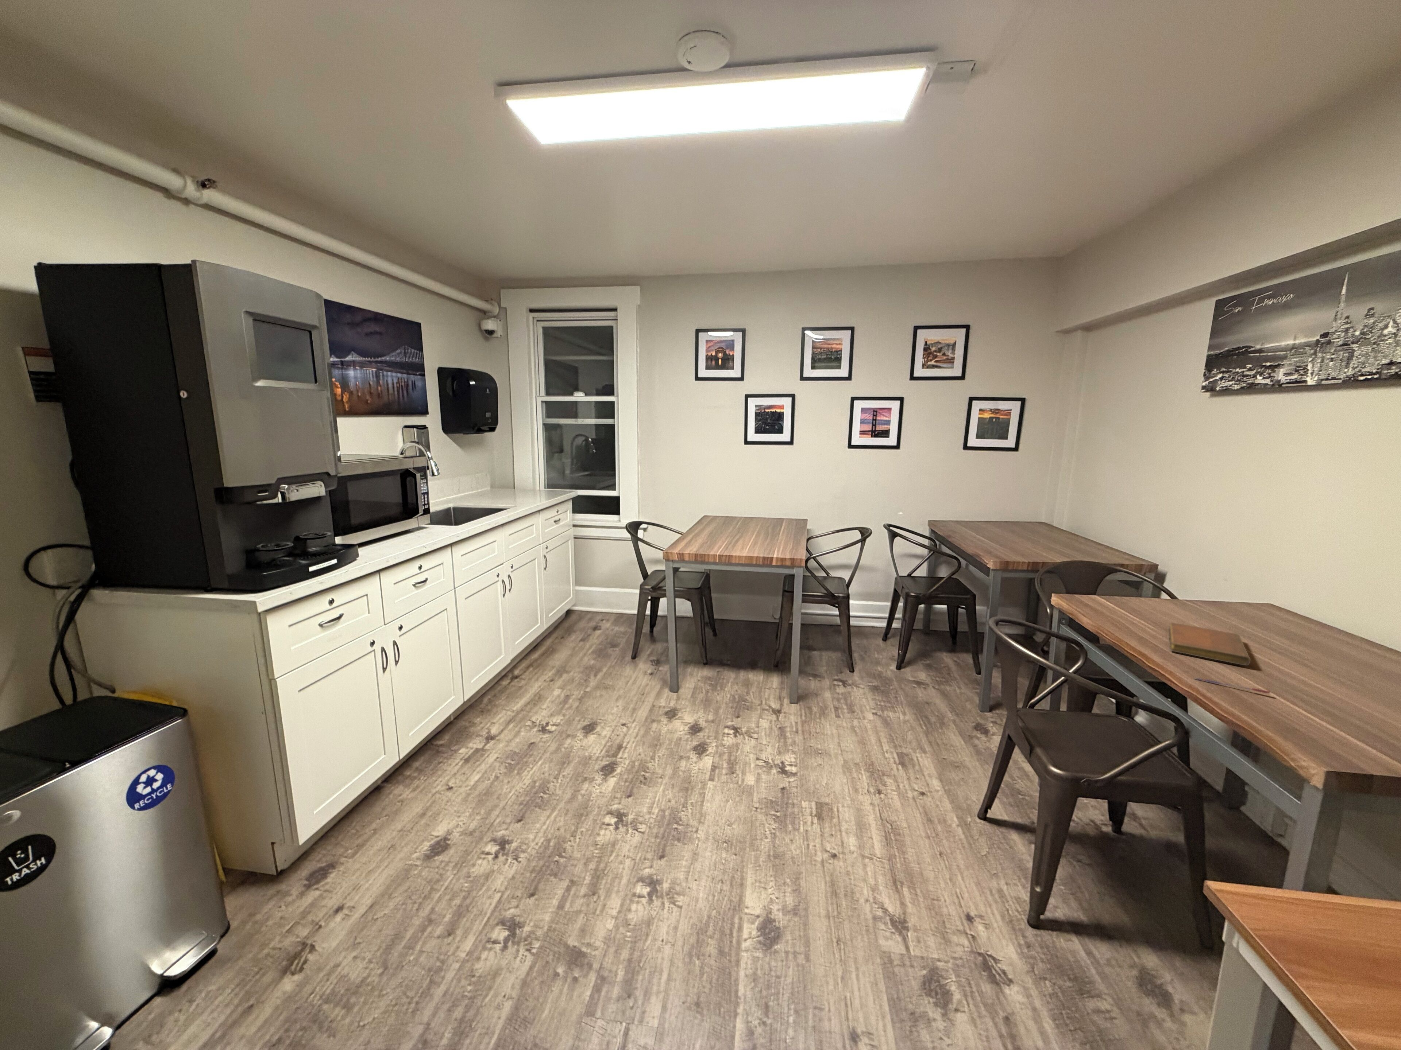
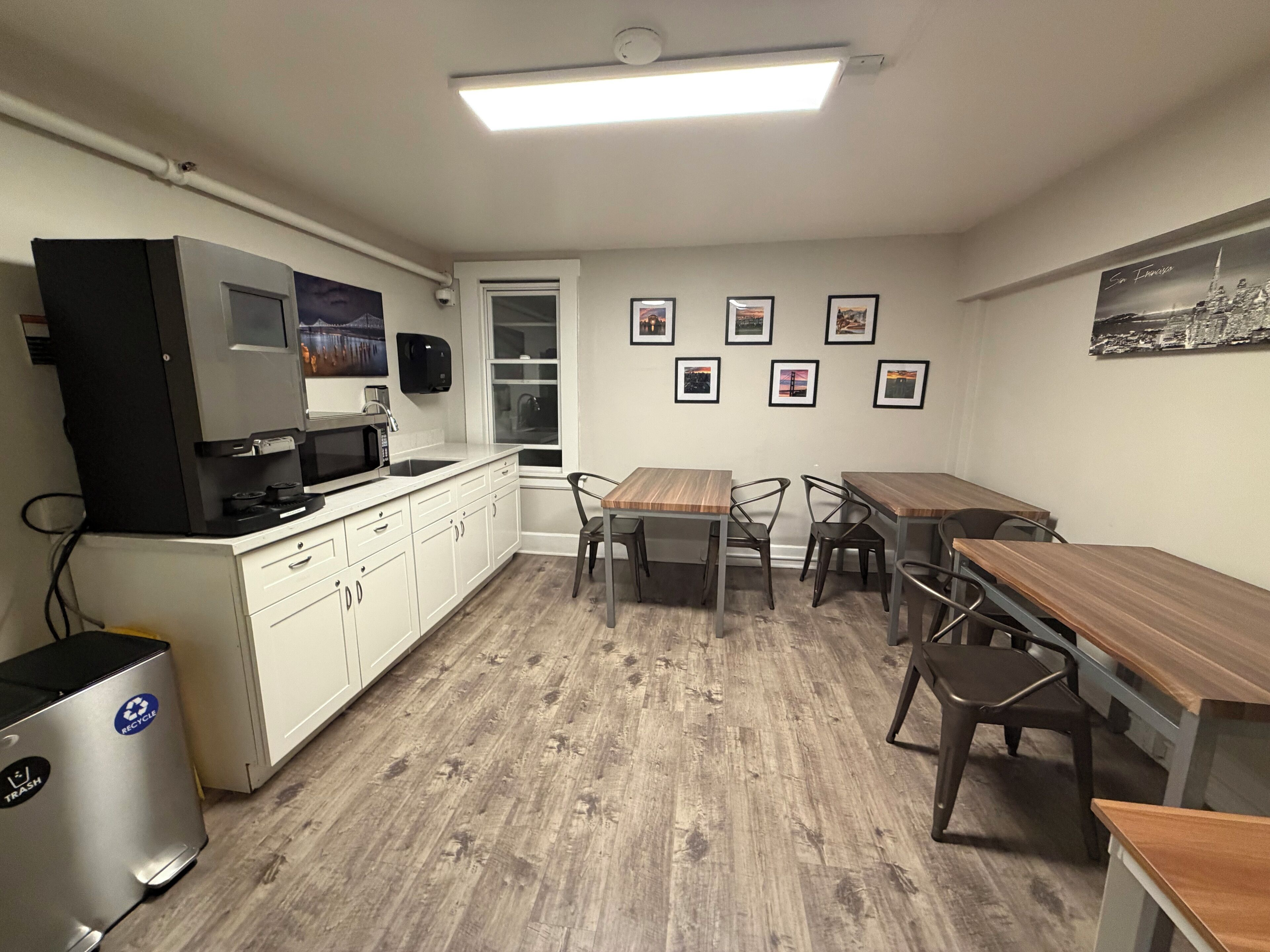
- notebook (1206, 642)
- pen (1230, 685)
